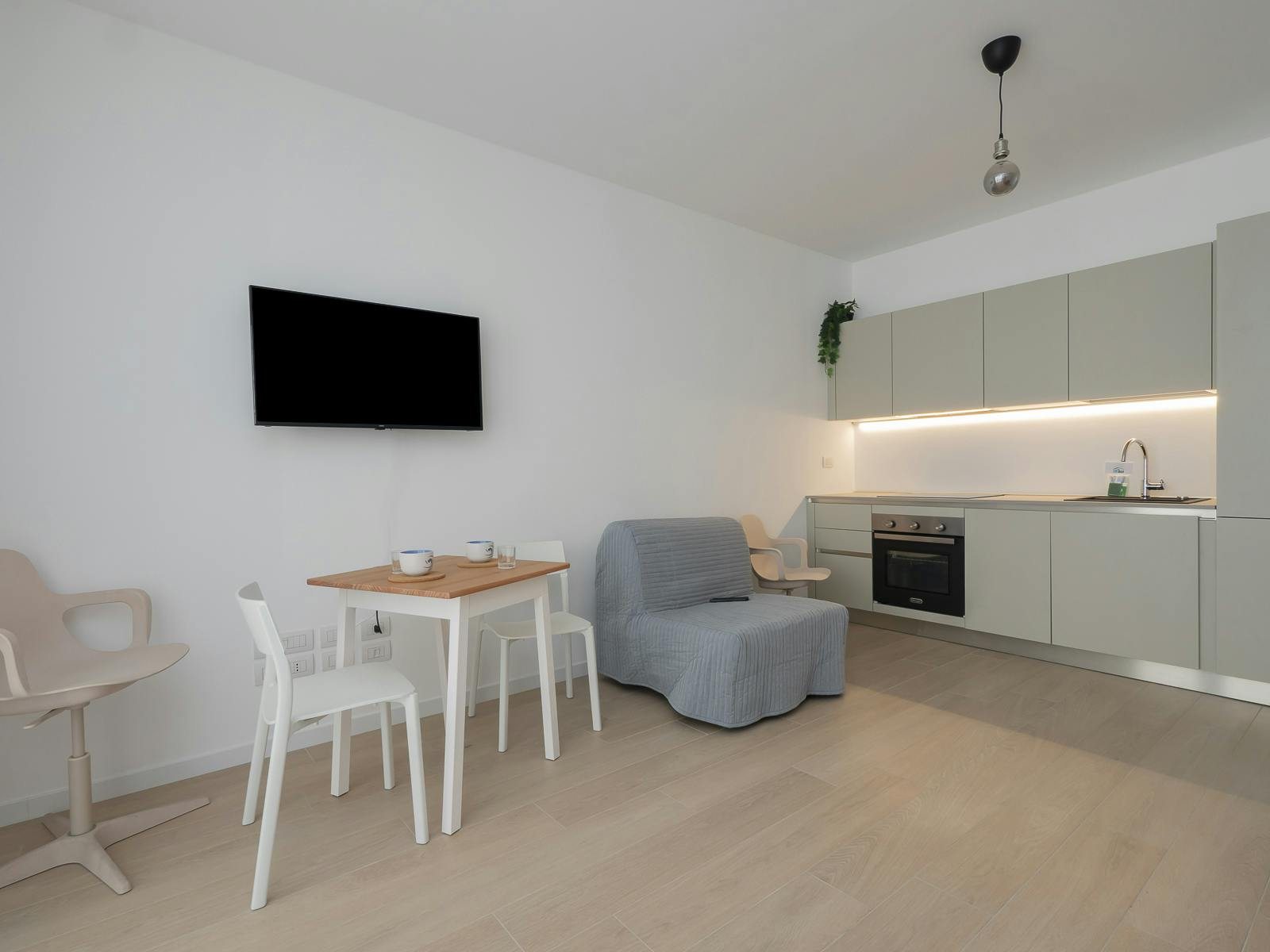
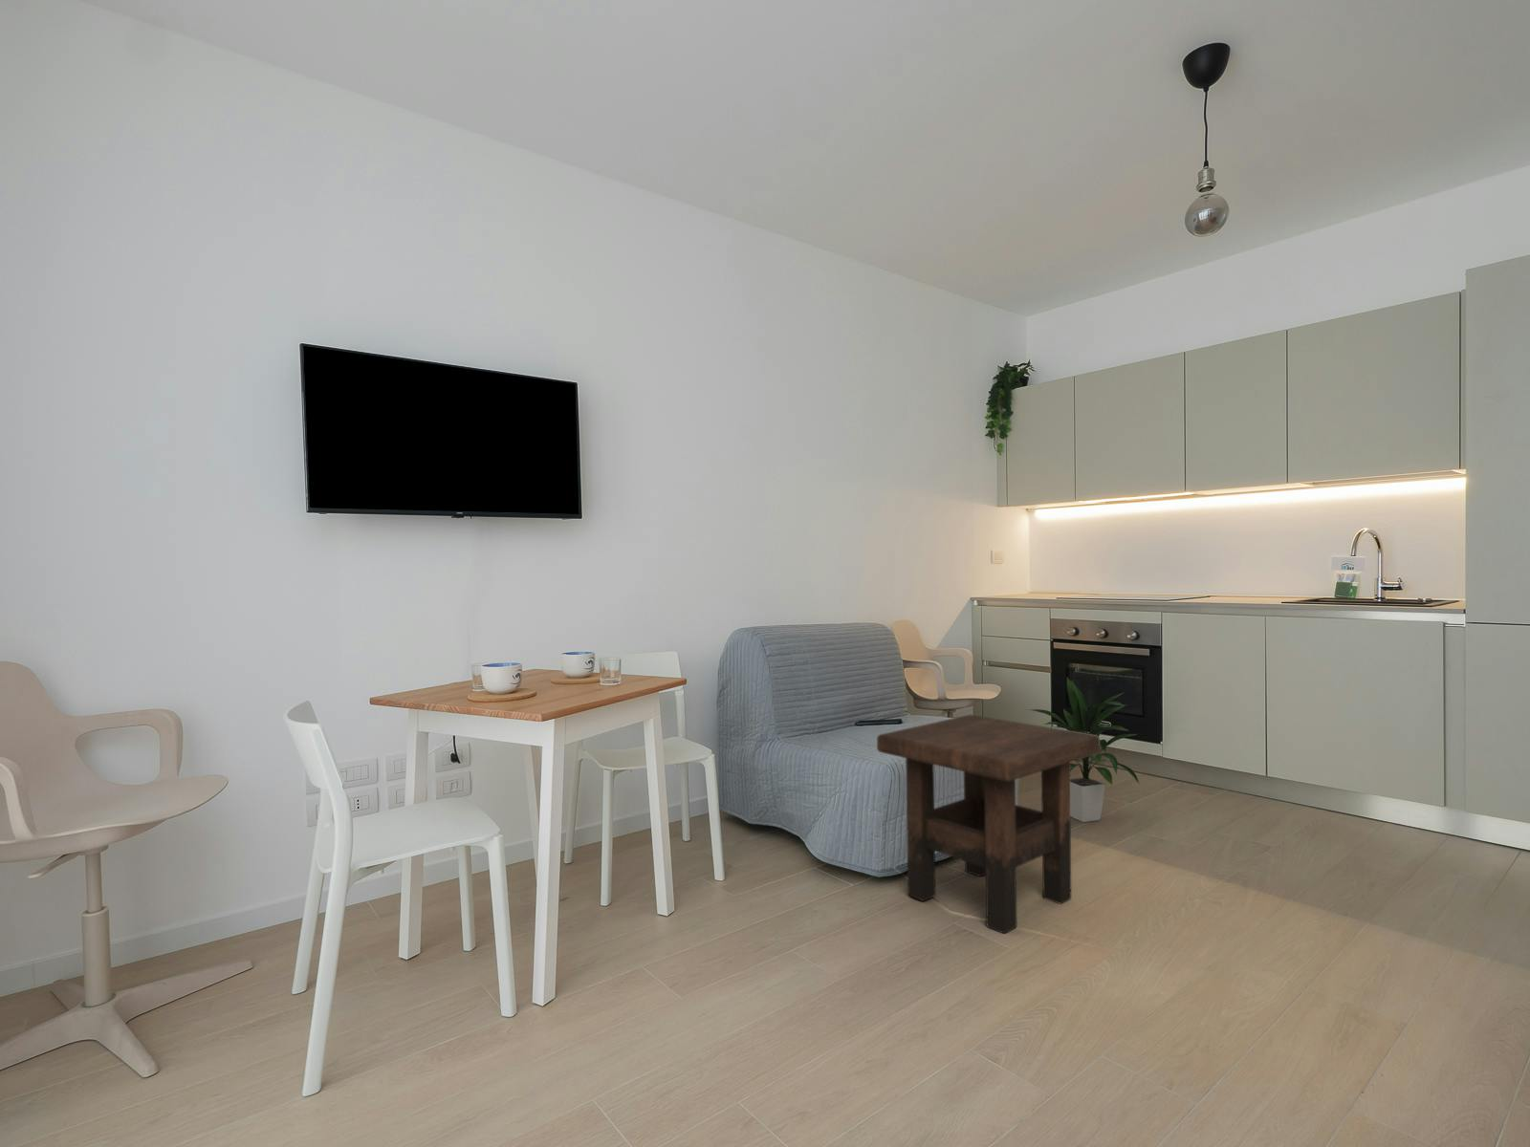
+ indoor plant (1090, 755)
+ side table (988, 817)
